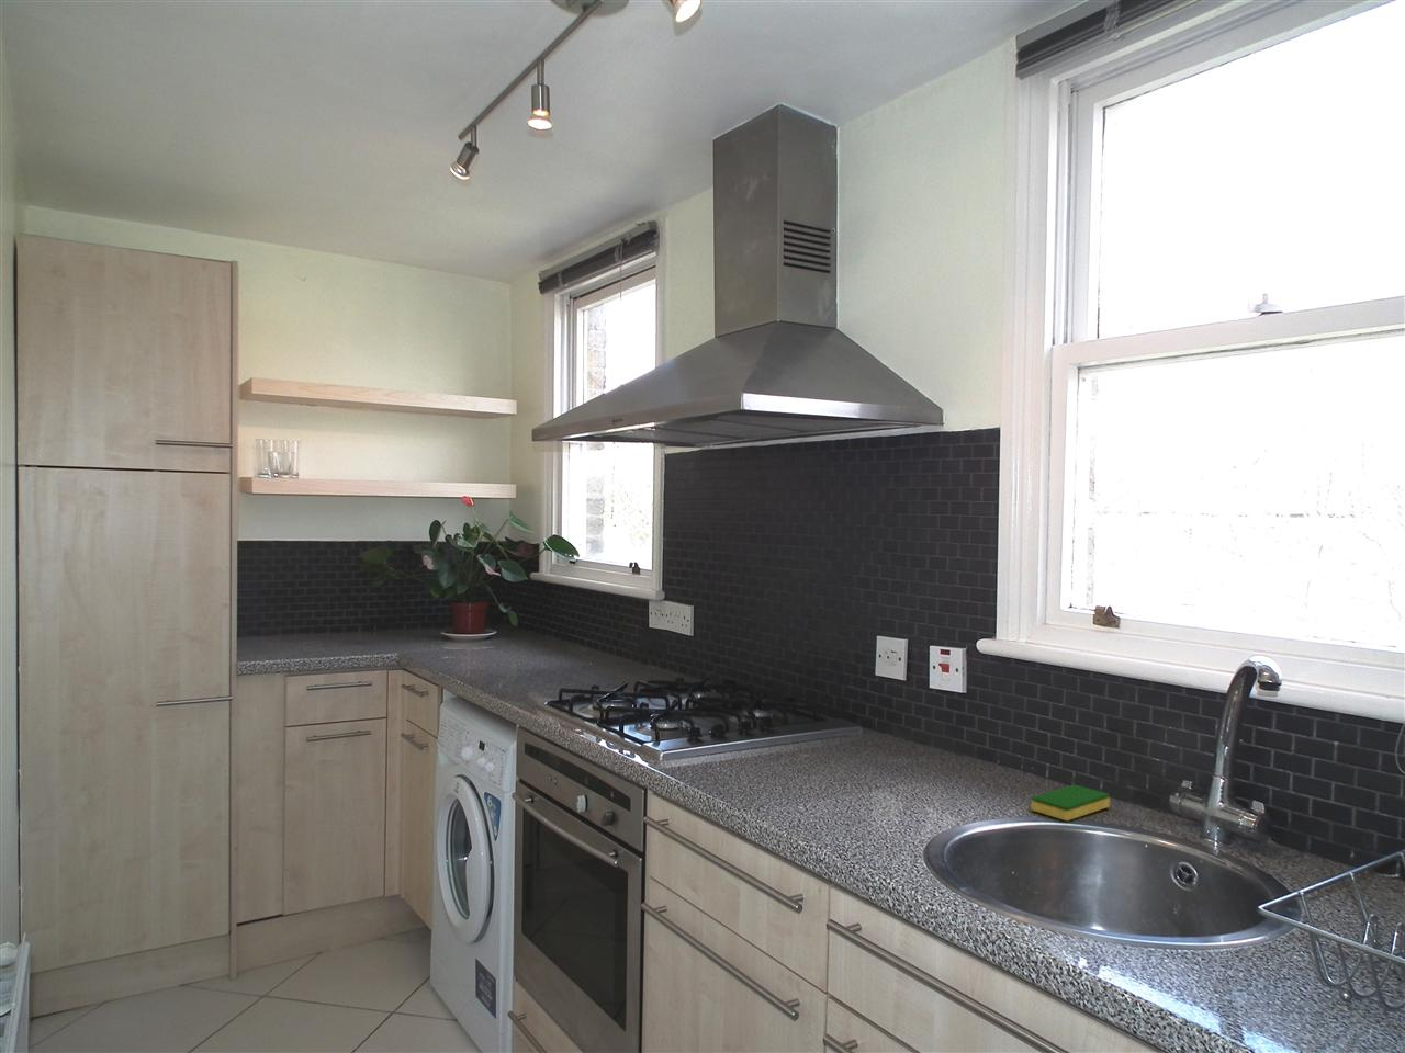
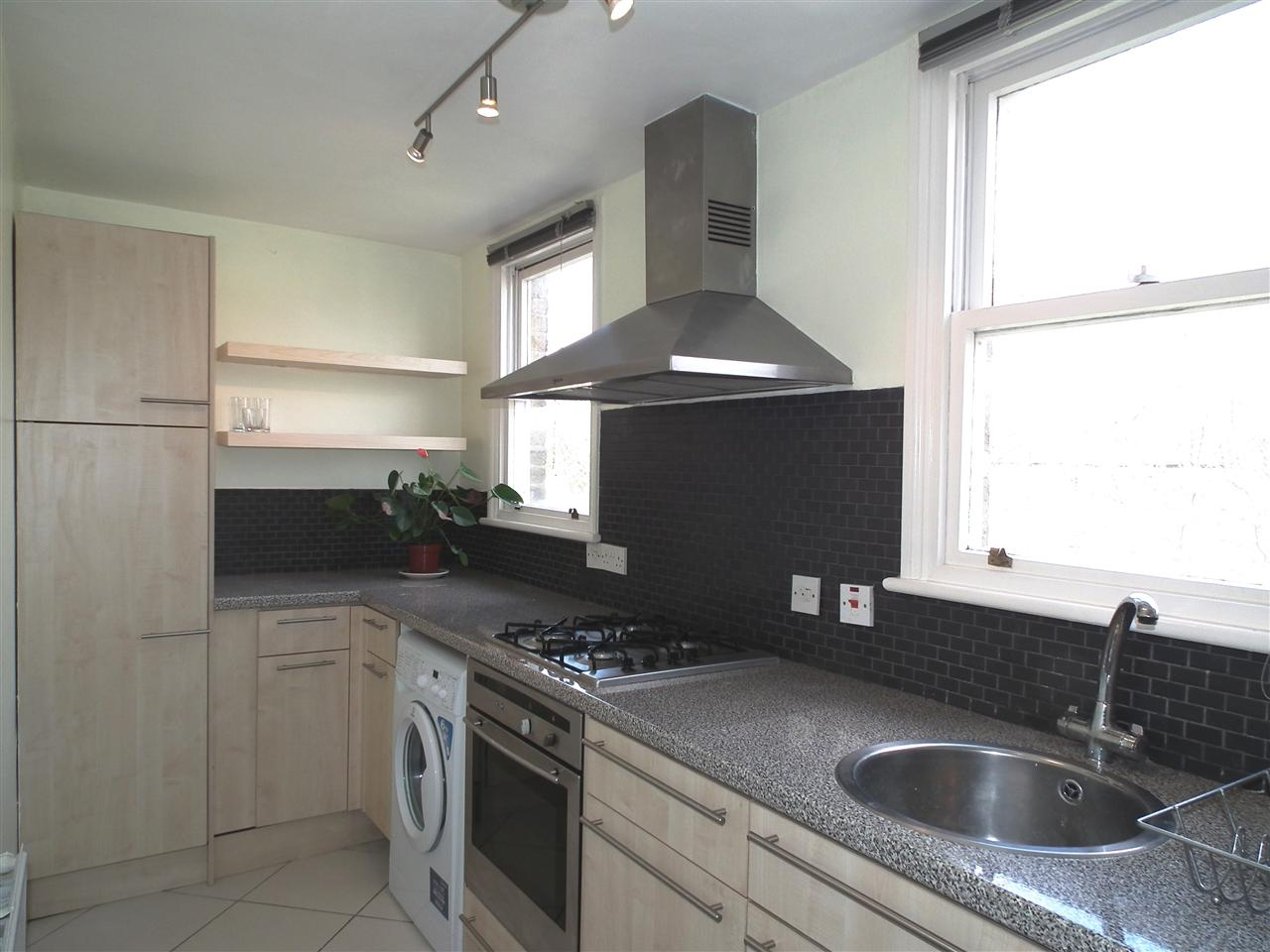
- dish sponge (1070, 802)
